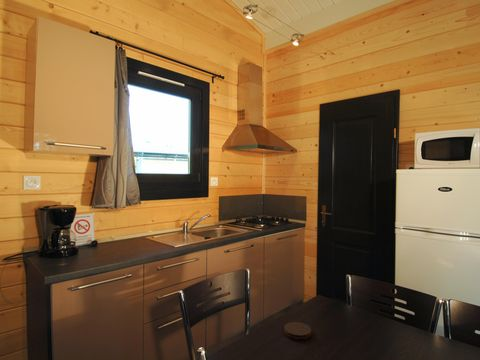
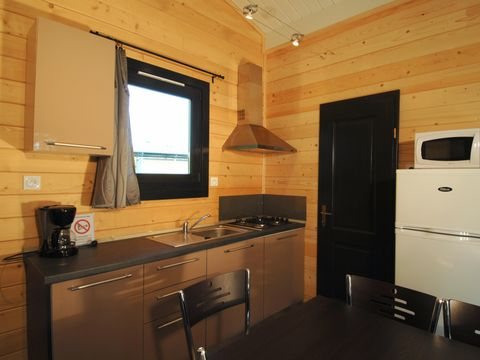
- coaster (297, 330)
